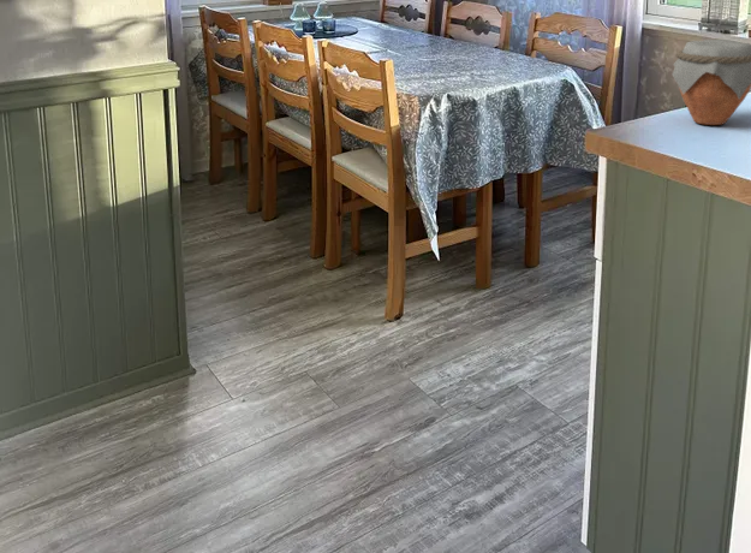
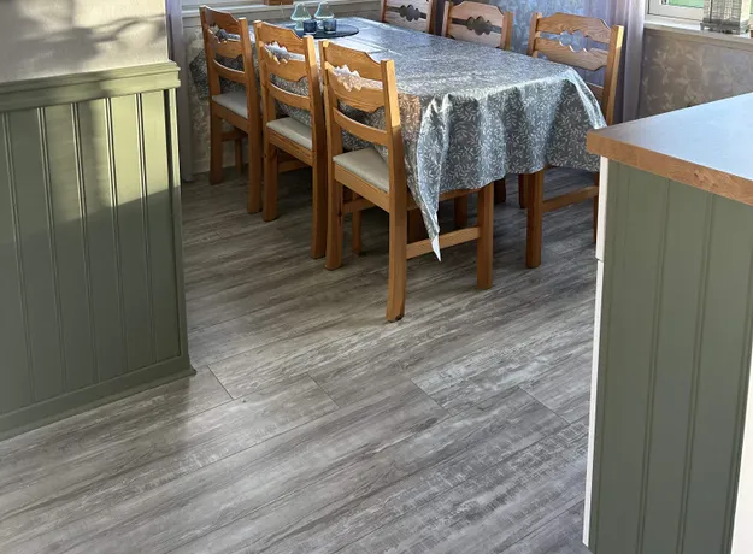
- jar (714, 82)
